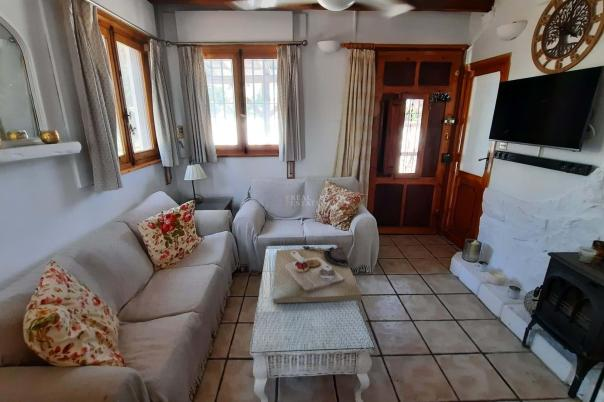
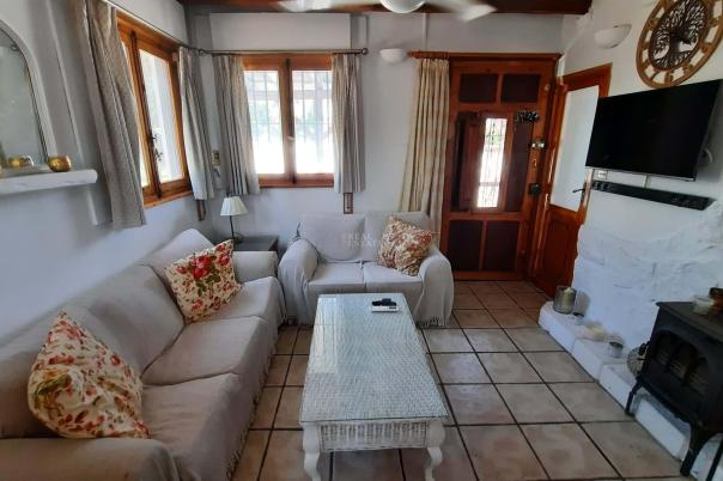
- decorative tray (312, 264)
